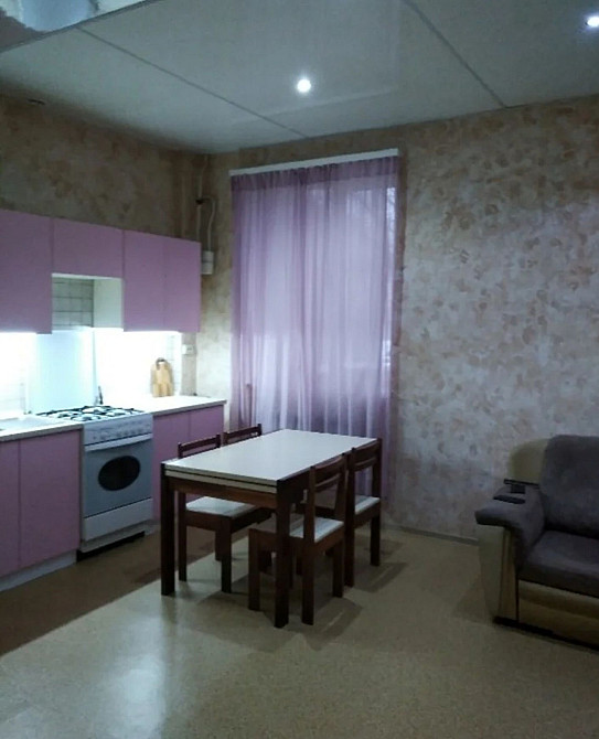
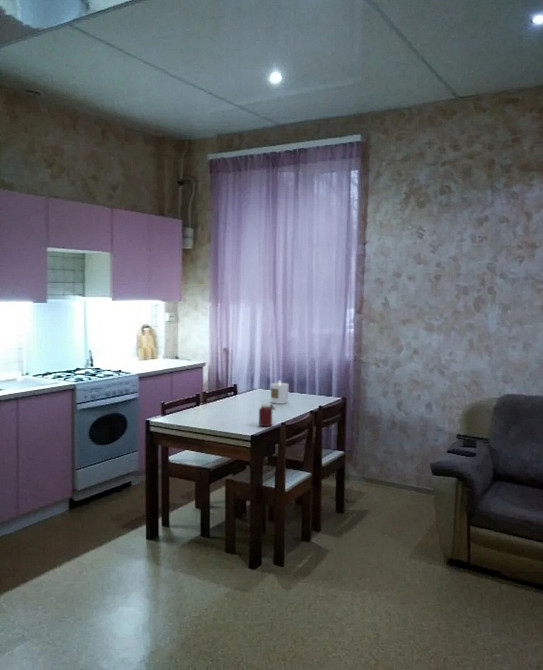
+ candle (279, 391)
+ jar (266, 414)
